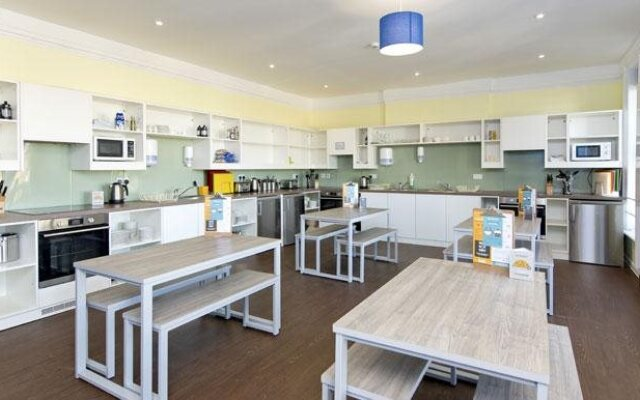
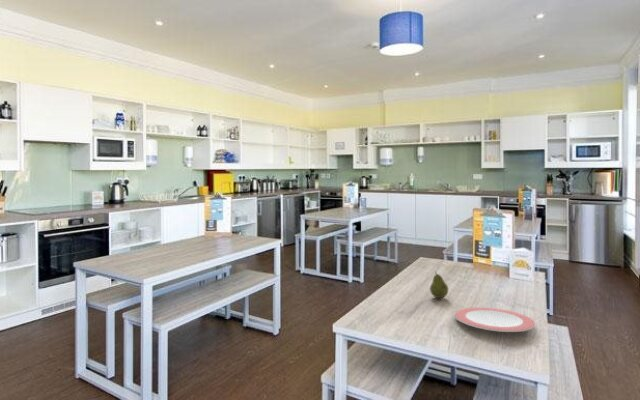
+ plate (493, 320)
+ fruit (439, 284)
